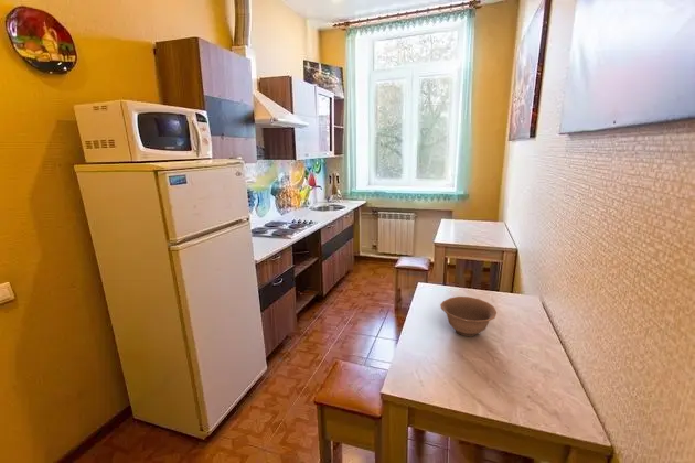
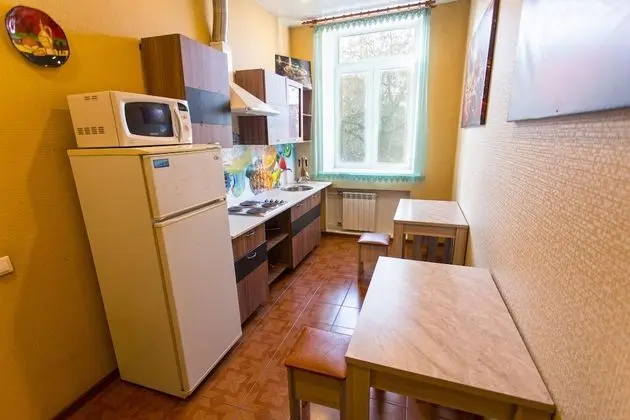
- bowl (467, 319)
